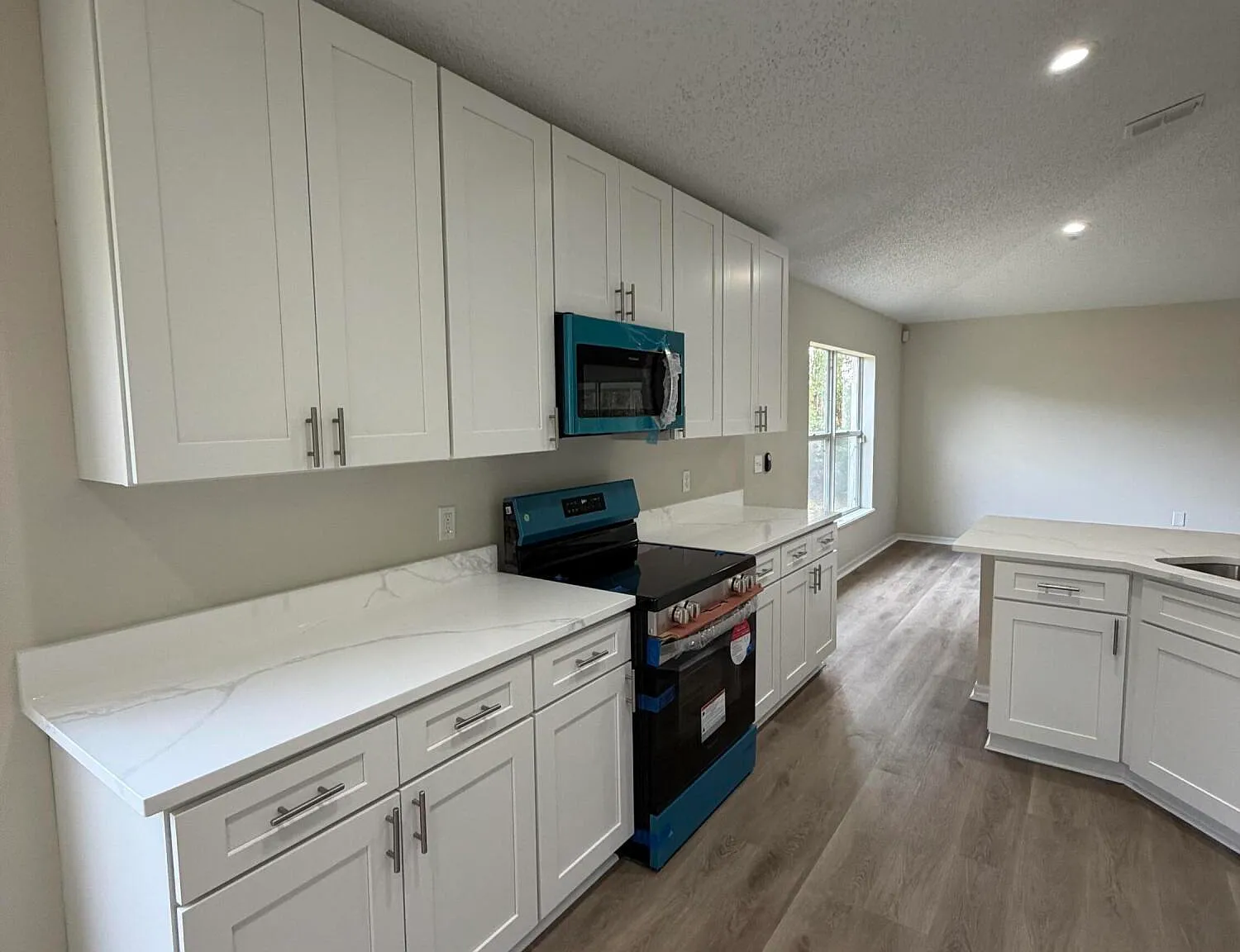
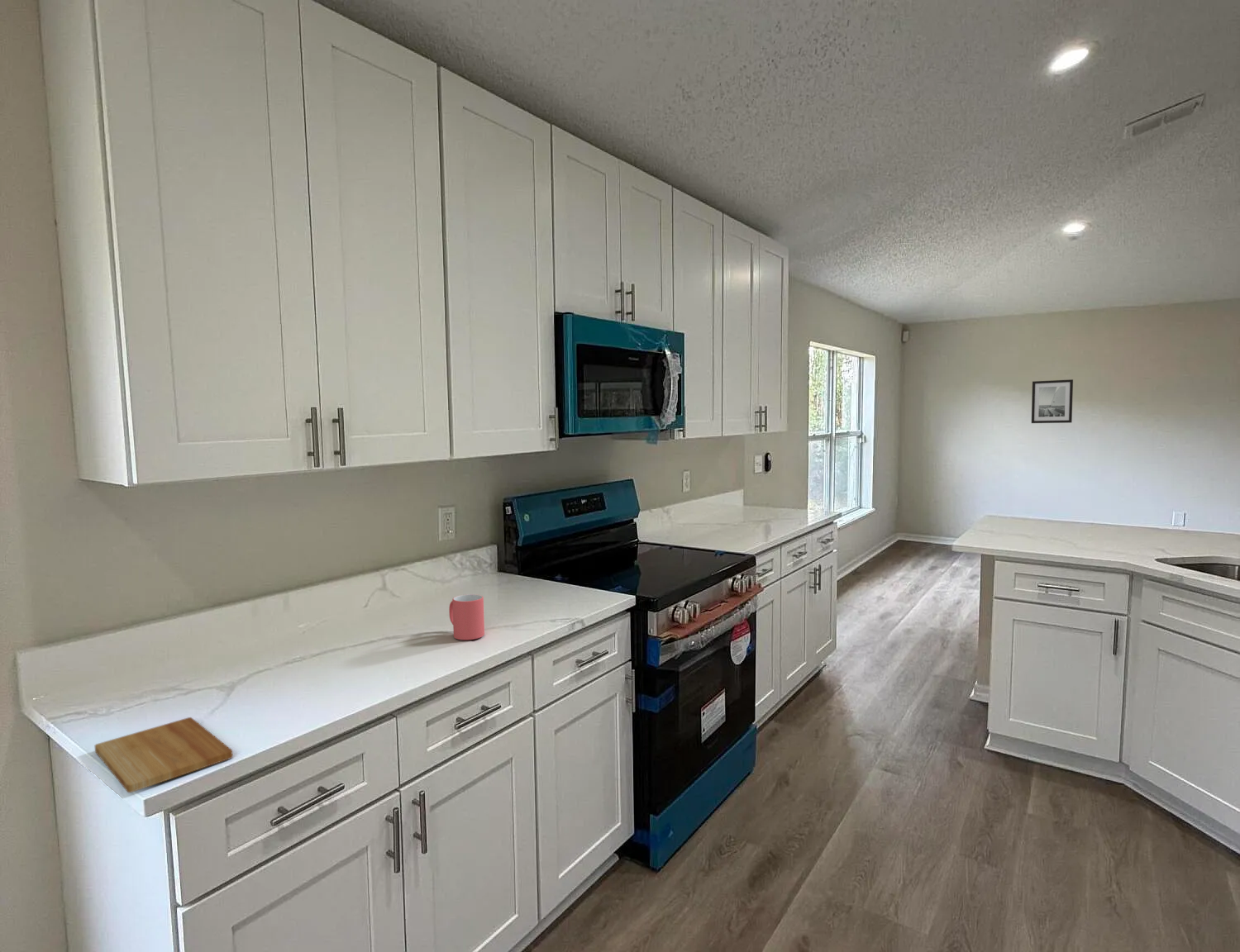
+ cutting board (163, 750)
+ wall art (1052, 402)
+ mug (464, 616)
